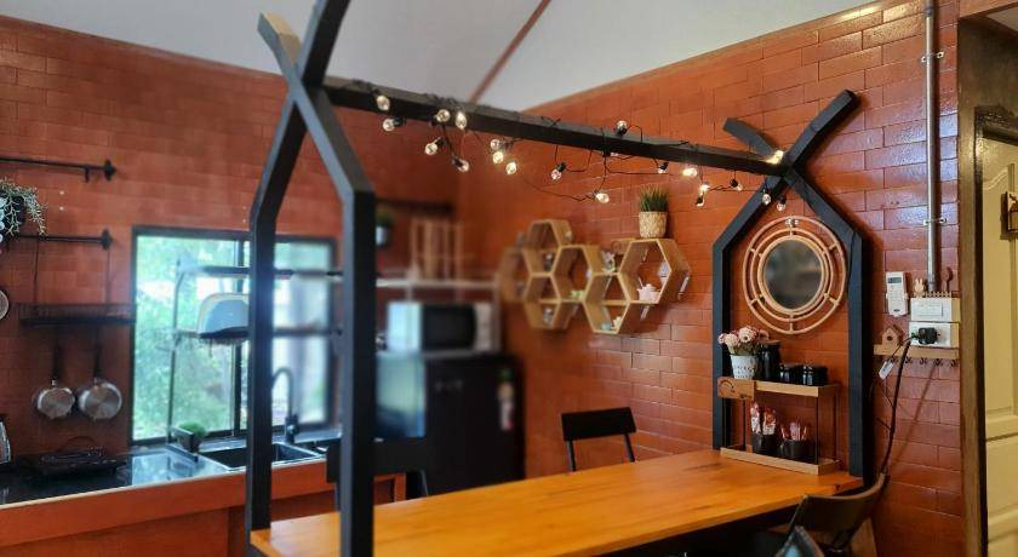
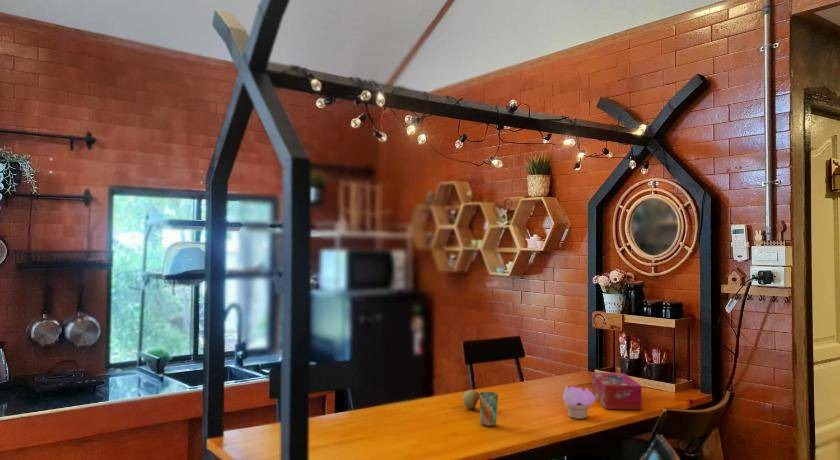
+ succulent plant (577, 402)
+ tissue box (615, 390)
+ cup (488, 409)
+ fruit (471, 399)
